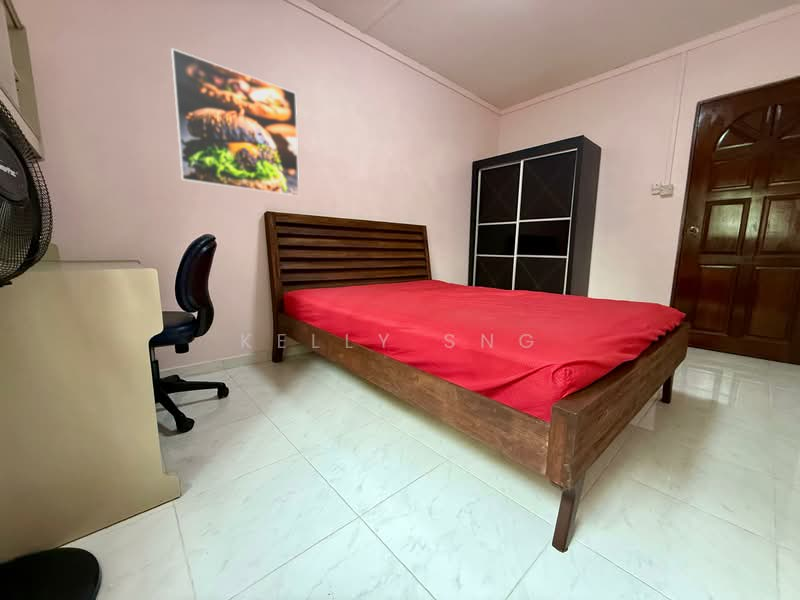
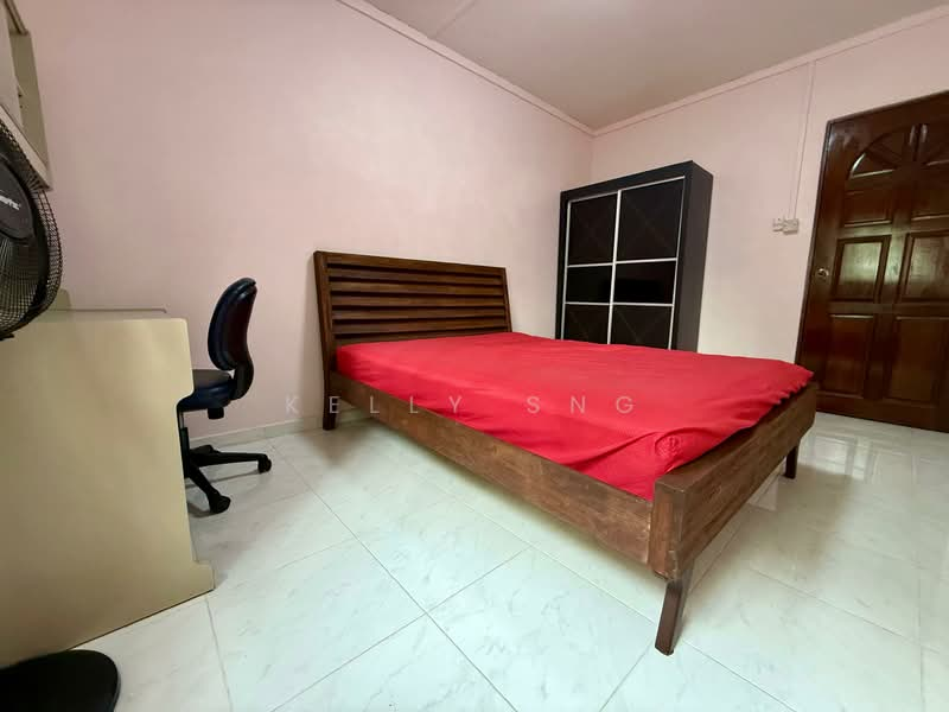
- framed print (243, 132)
